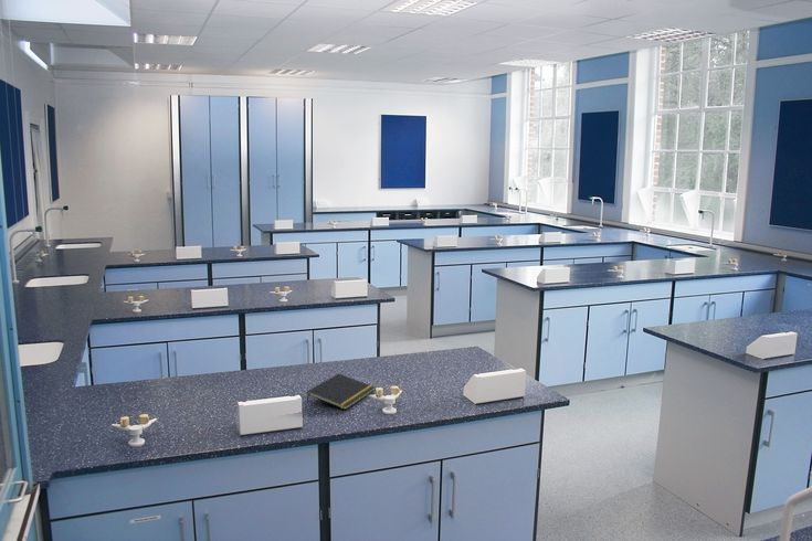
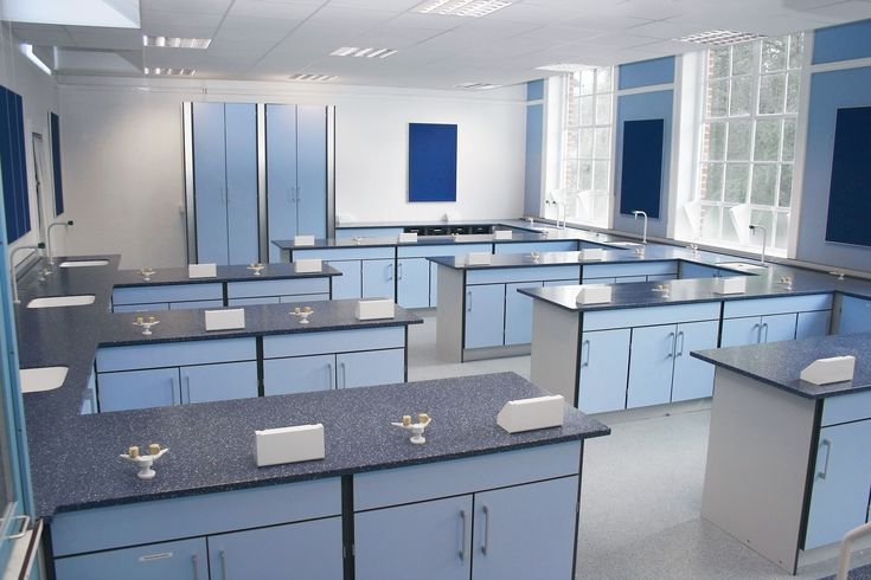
- notepad (341, 390)
